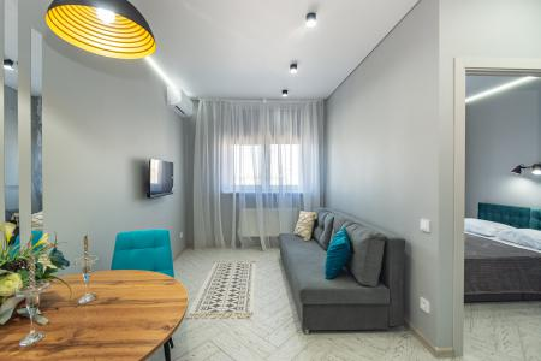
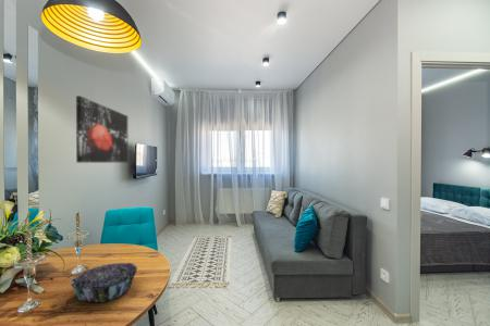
+ decorative bowl (106, 283)
+ wall art (107, 135)
